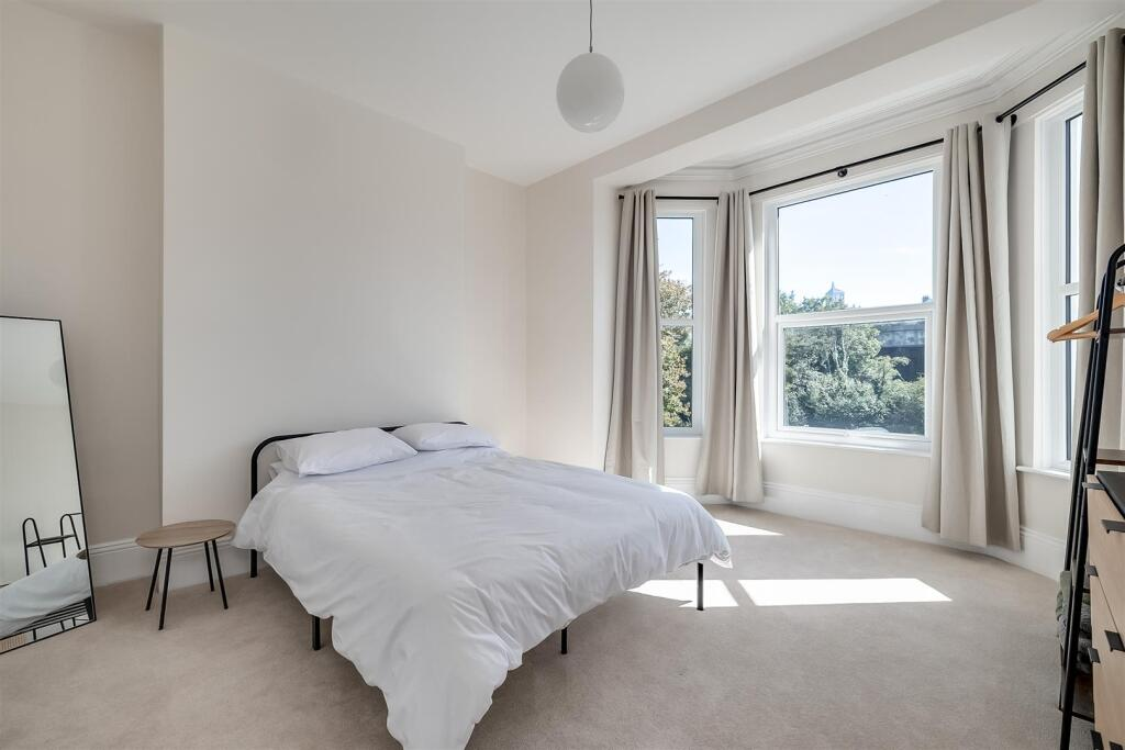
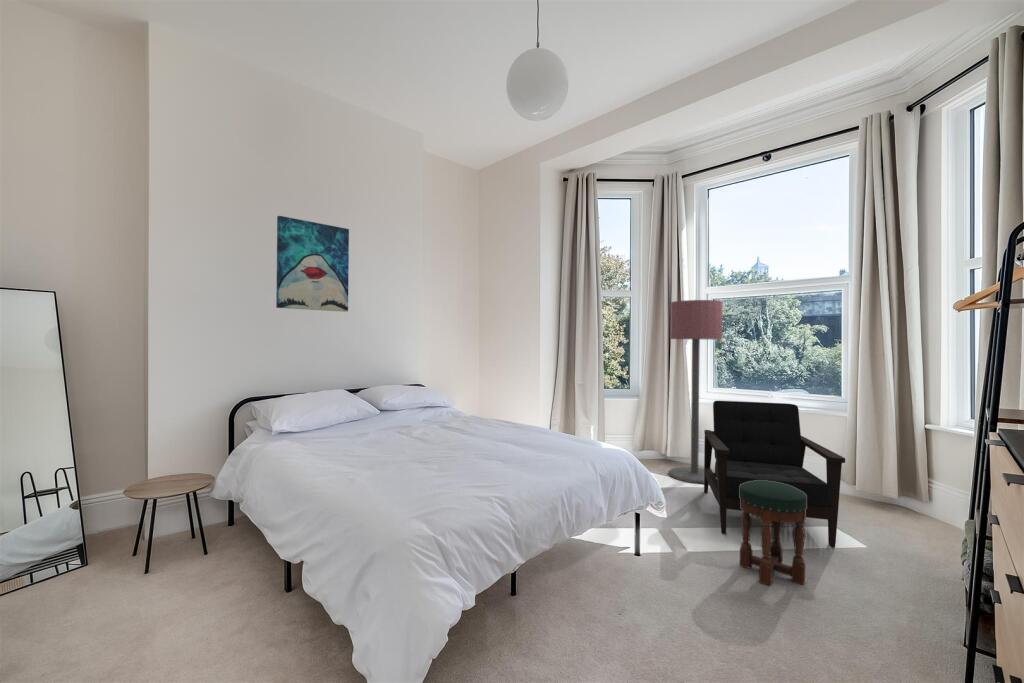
+ floor lamp (695, 389)
+ stool (772, 528)
+ wall art (314, 266)
+ armchair (762, 461)
